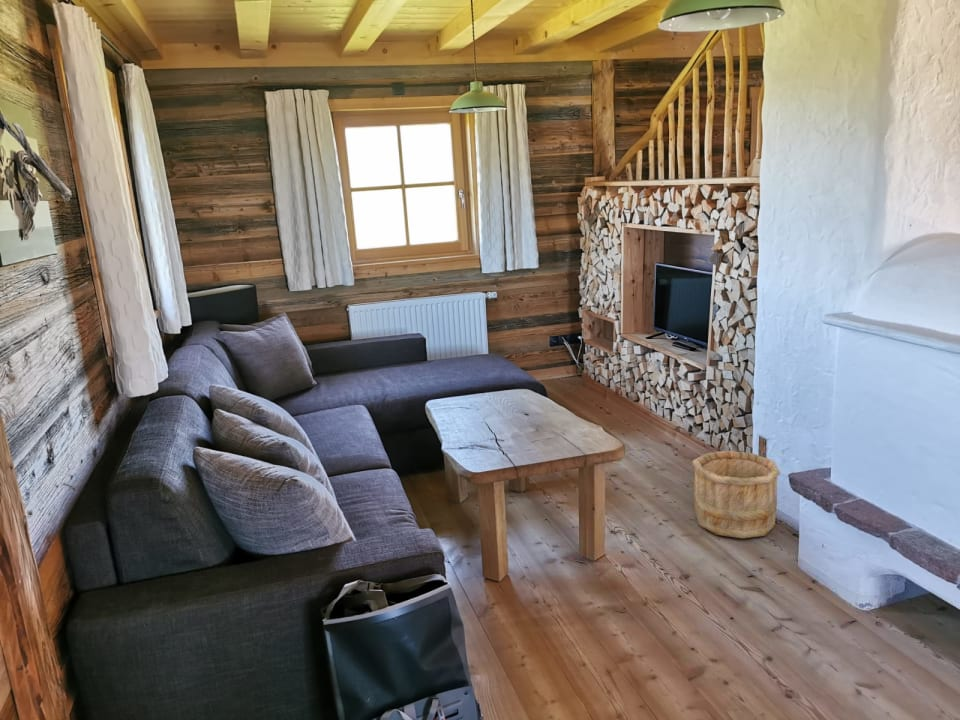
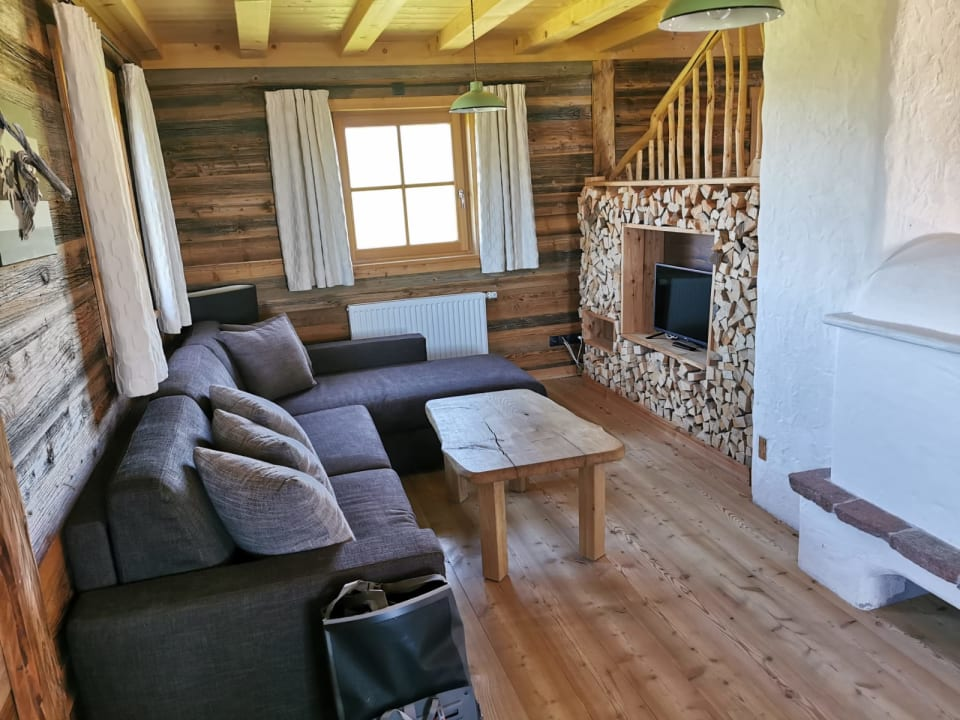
- wooden bucket (735, 493)
